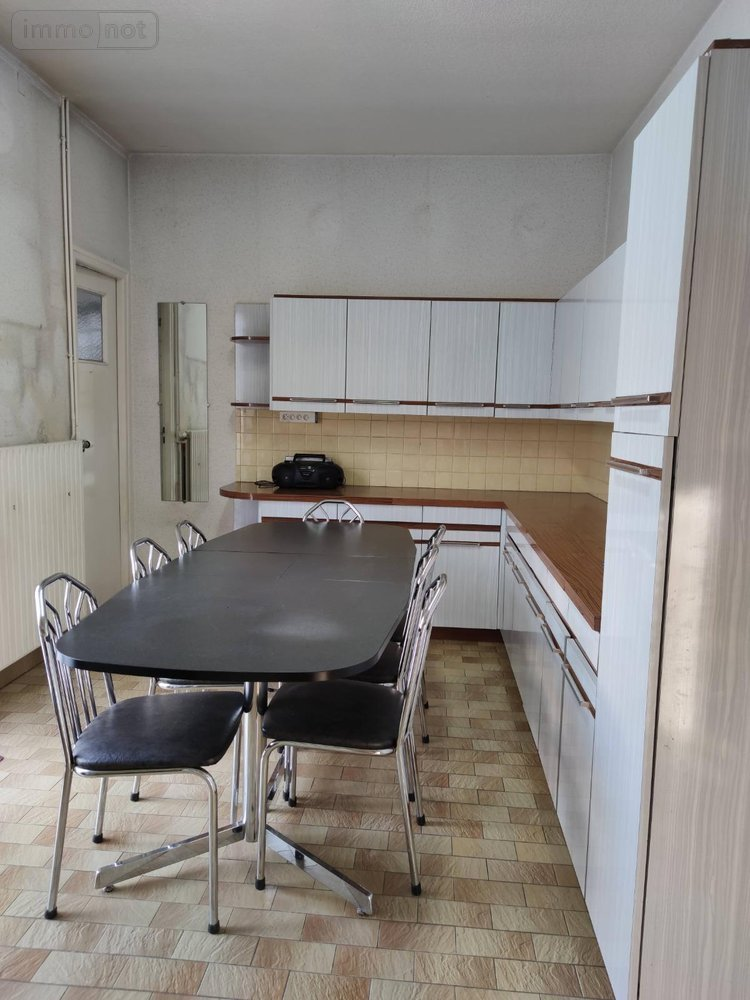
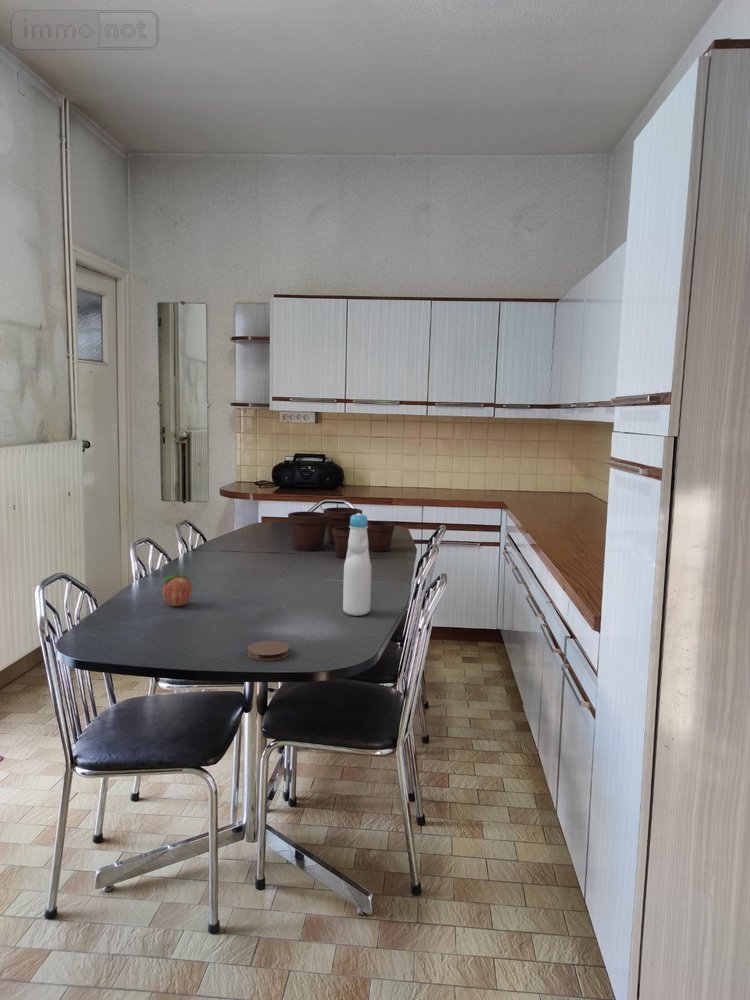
+ coaster (268, 650)
+ bottle (357, 563)
+ fruit (177, 588)
+ flower pot (341, 531)
